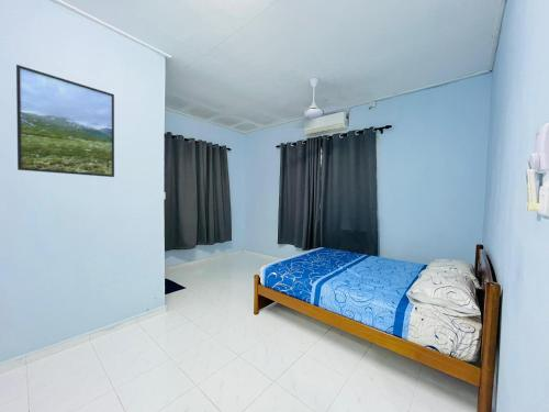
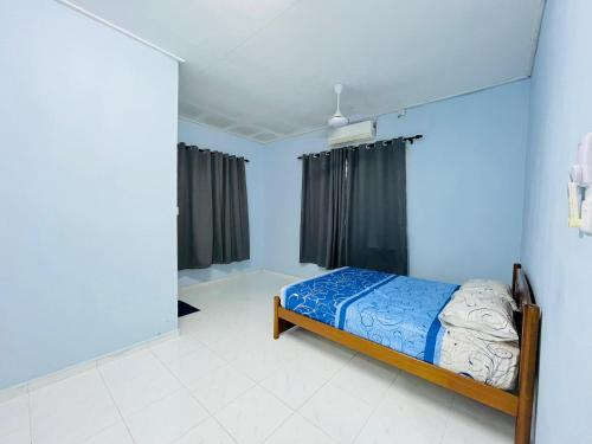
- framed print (70, 127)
